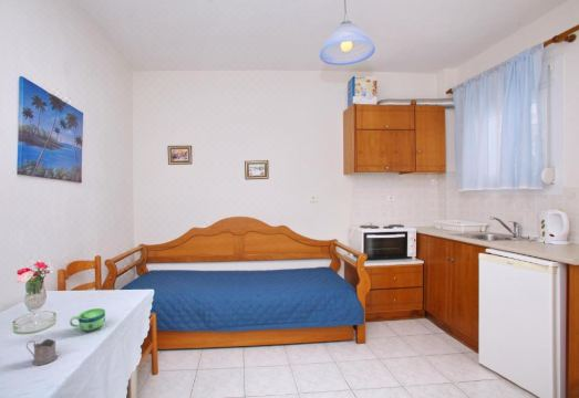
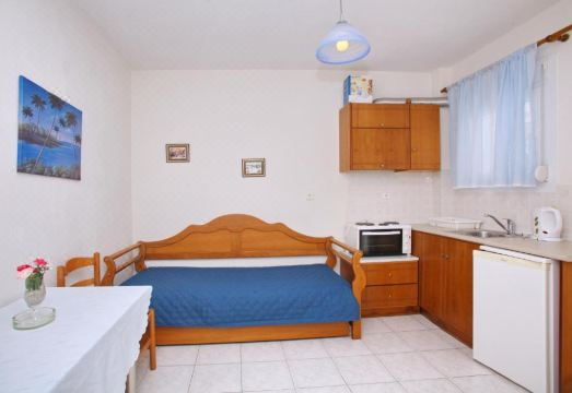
- tea glass holder (42, 346)
- cup (87, 321)
